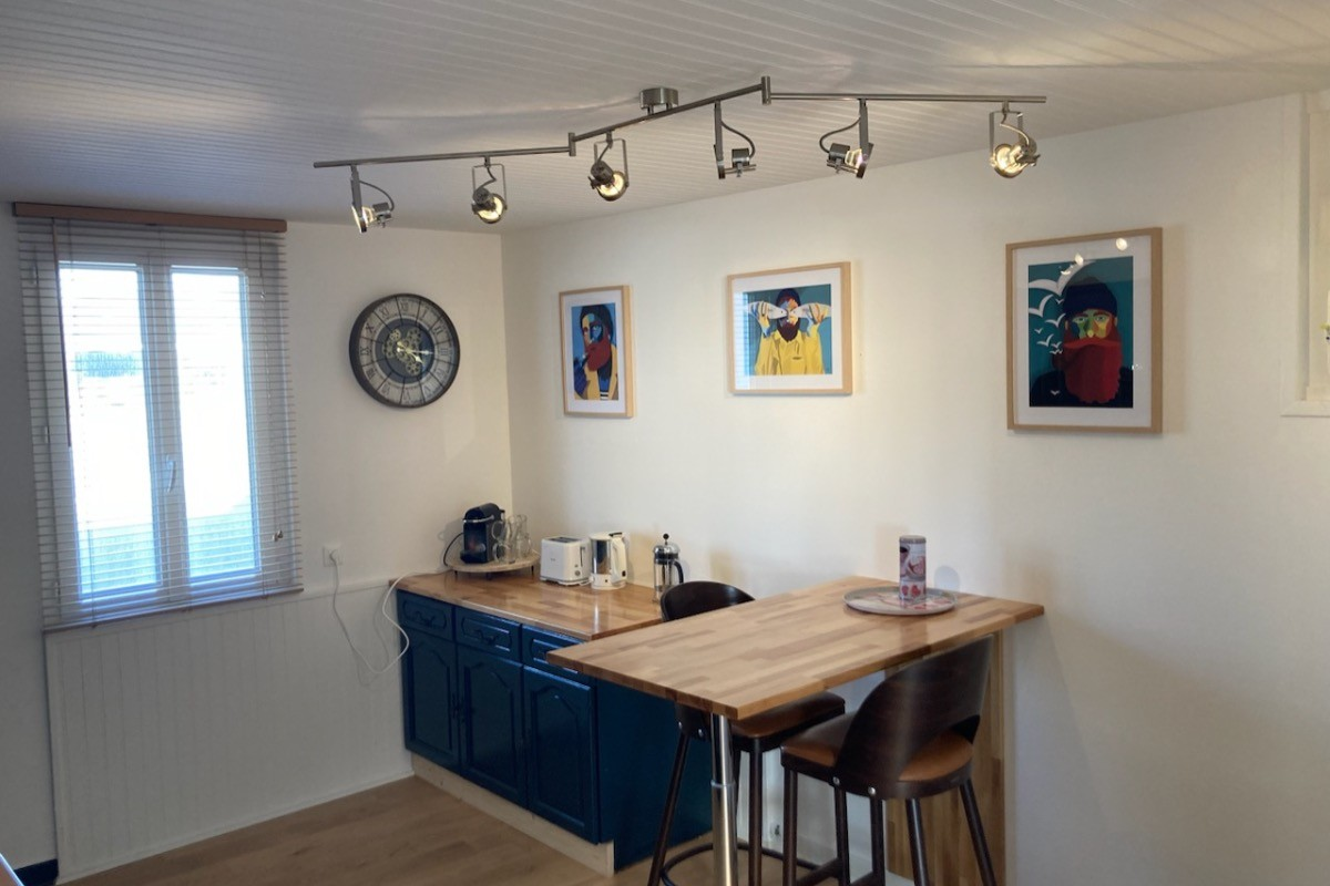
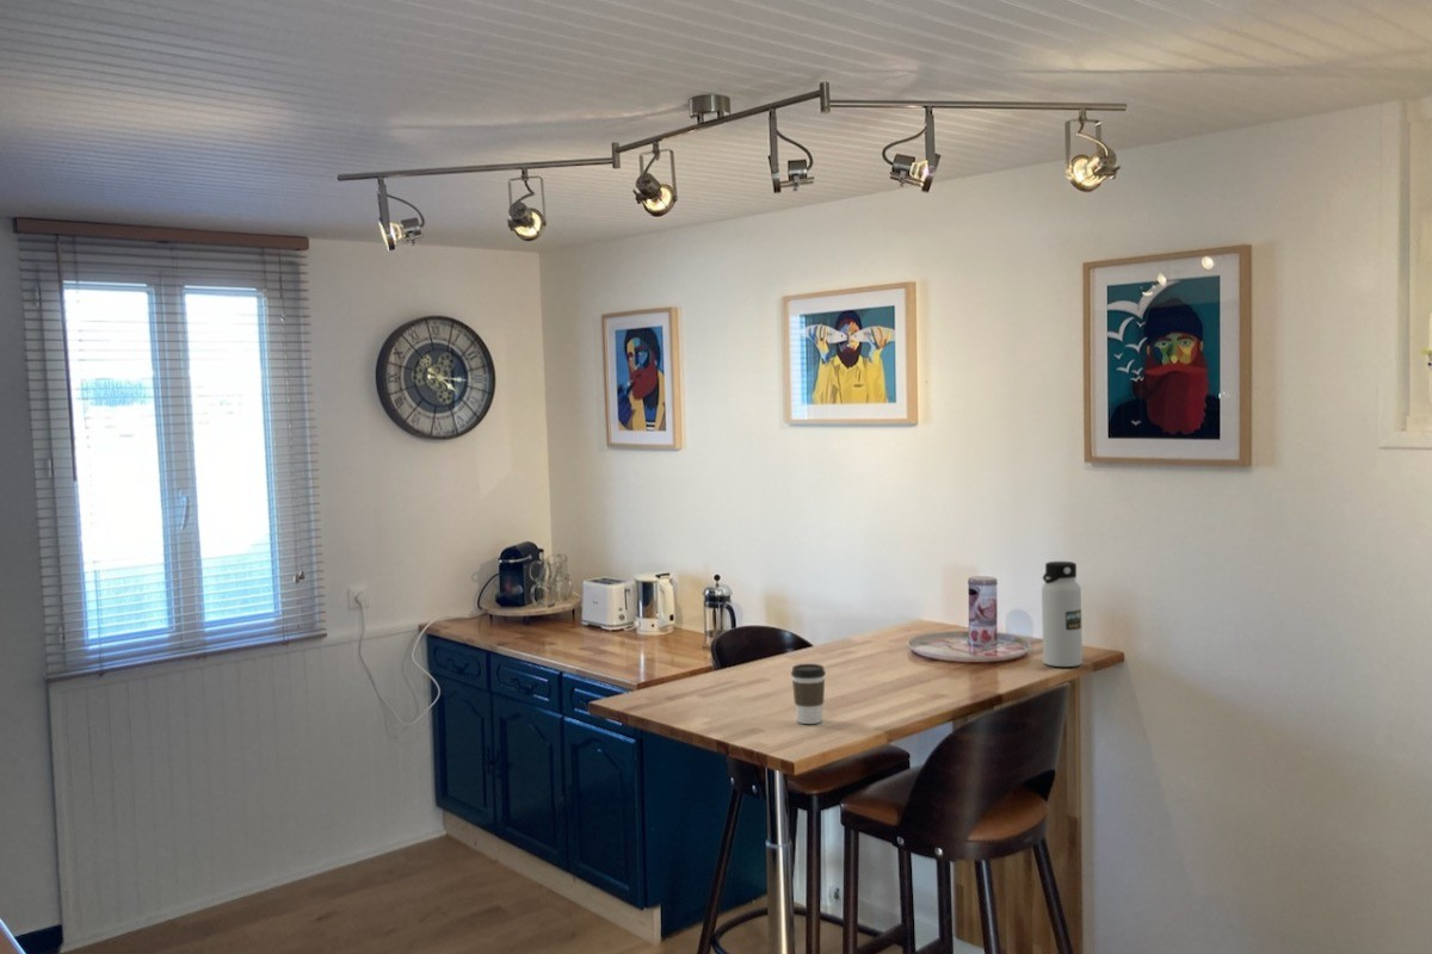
+ water bottle (1061, 613)
+ coffee cup (808, 693)
